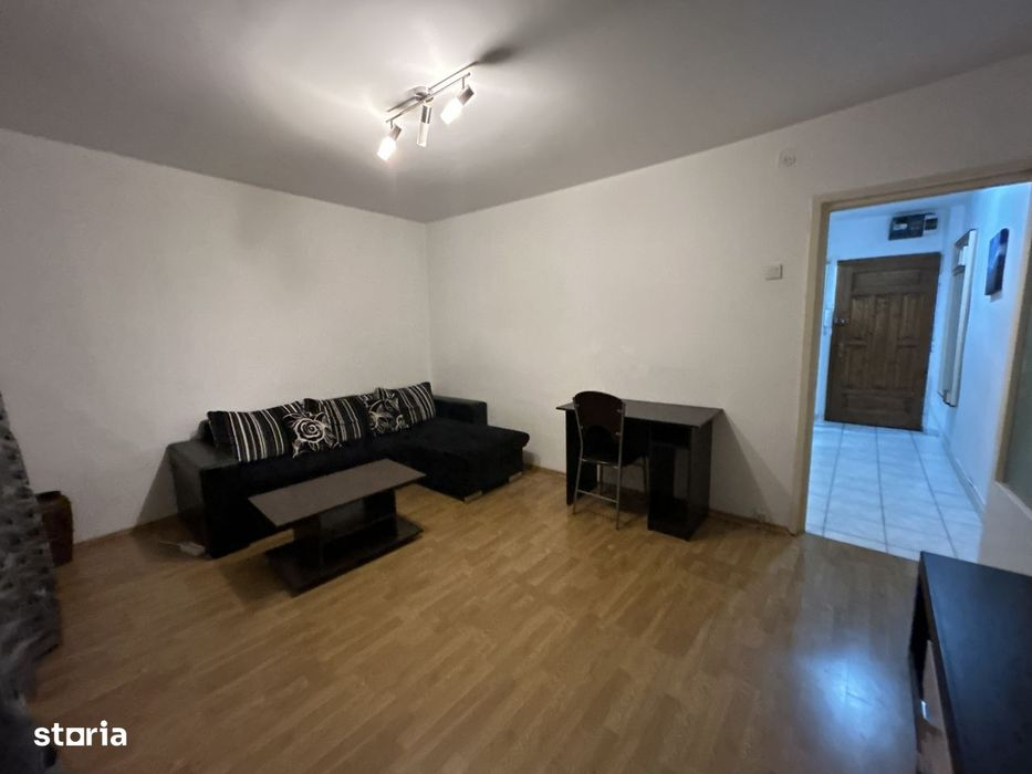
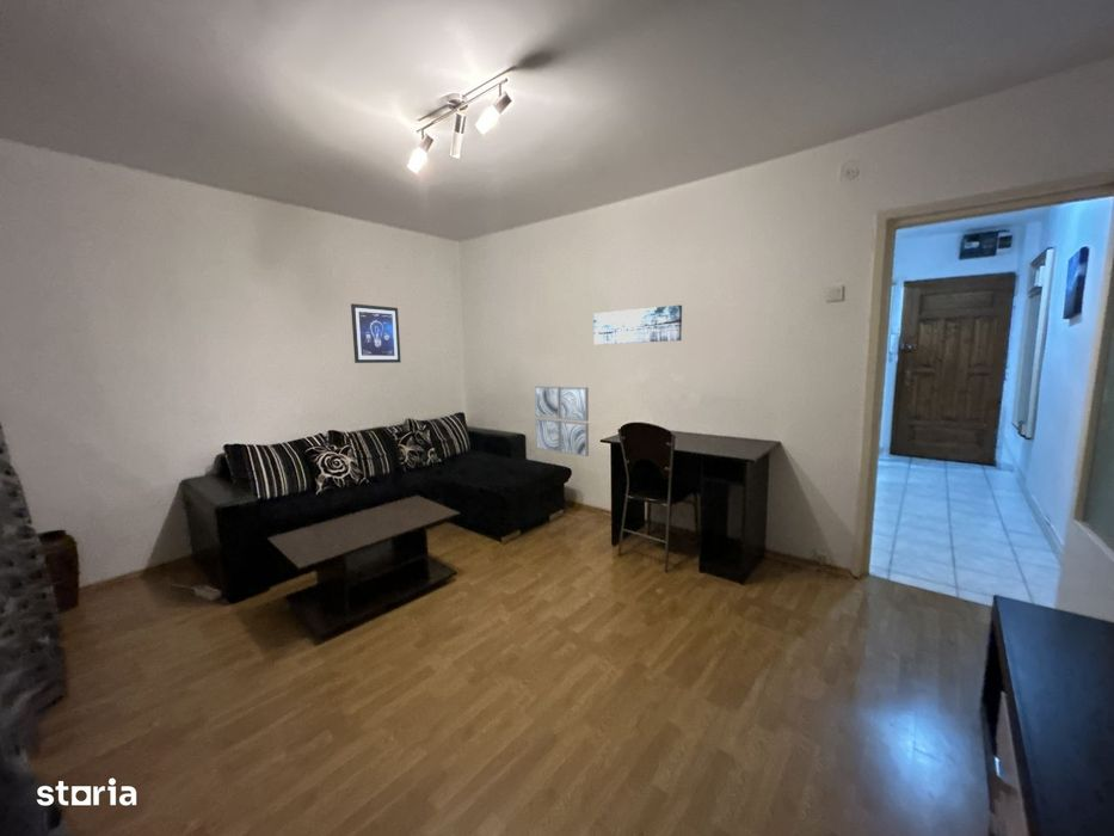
+ wall art (634, 326)
+ wall art (560, 418)
+ wall art (376, 334)
